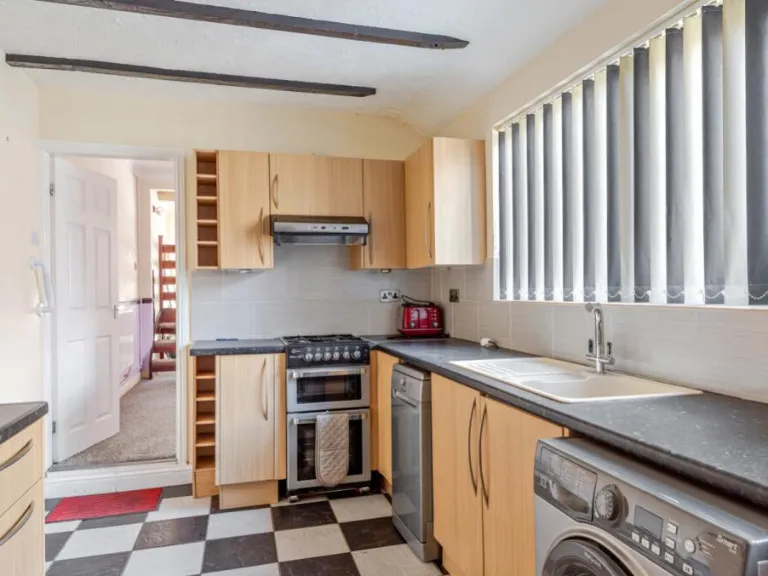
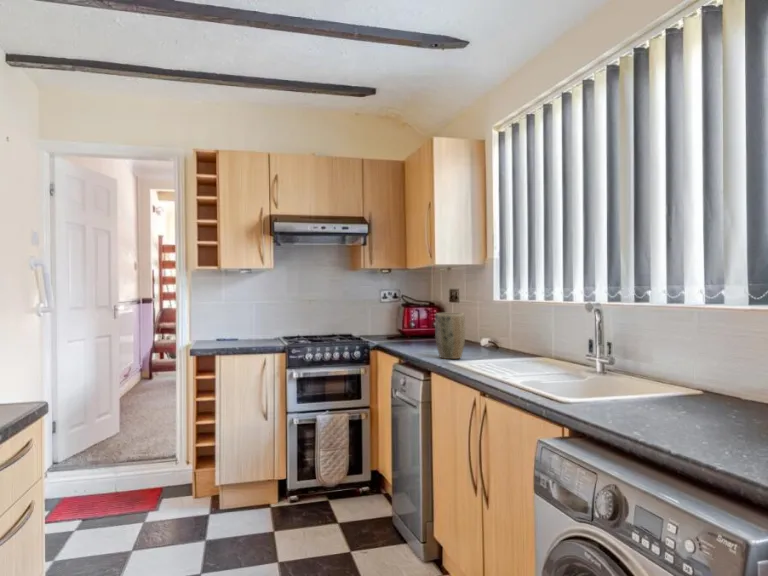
+ plant pot (450, 335)
